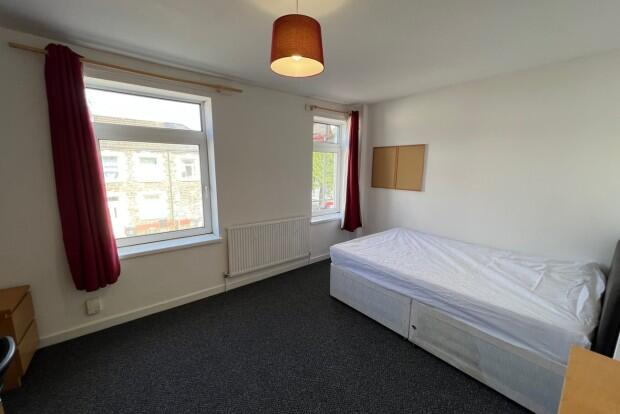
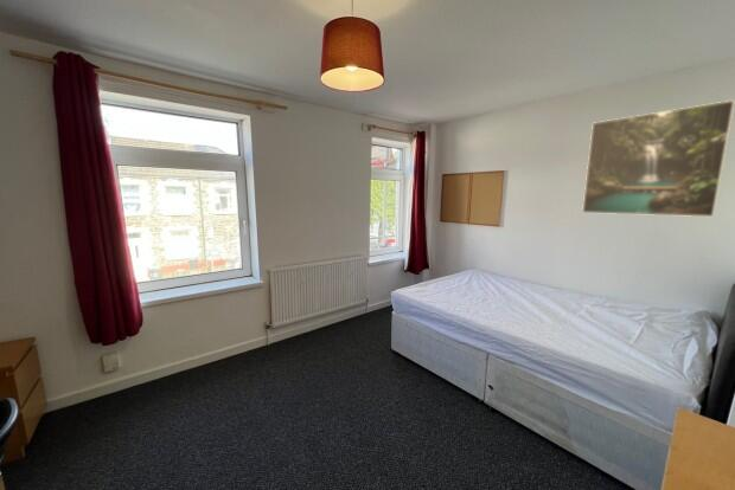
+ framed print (646, 165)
